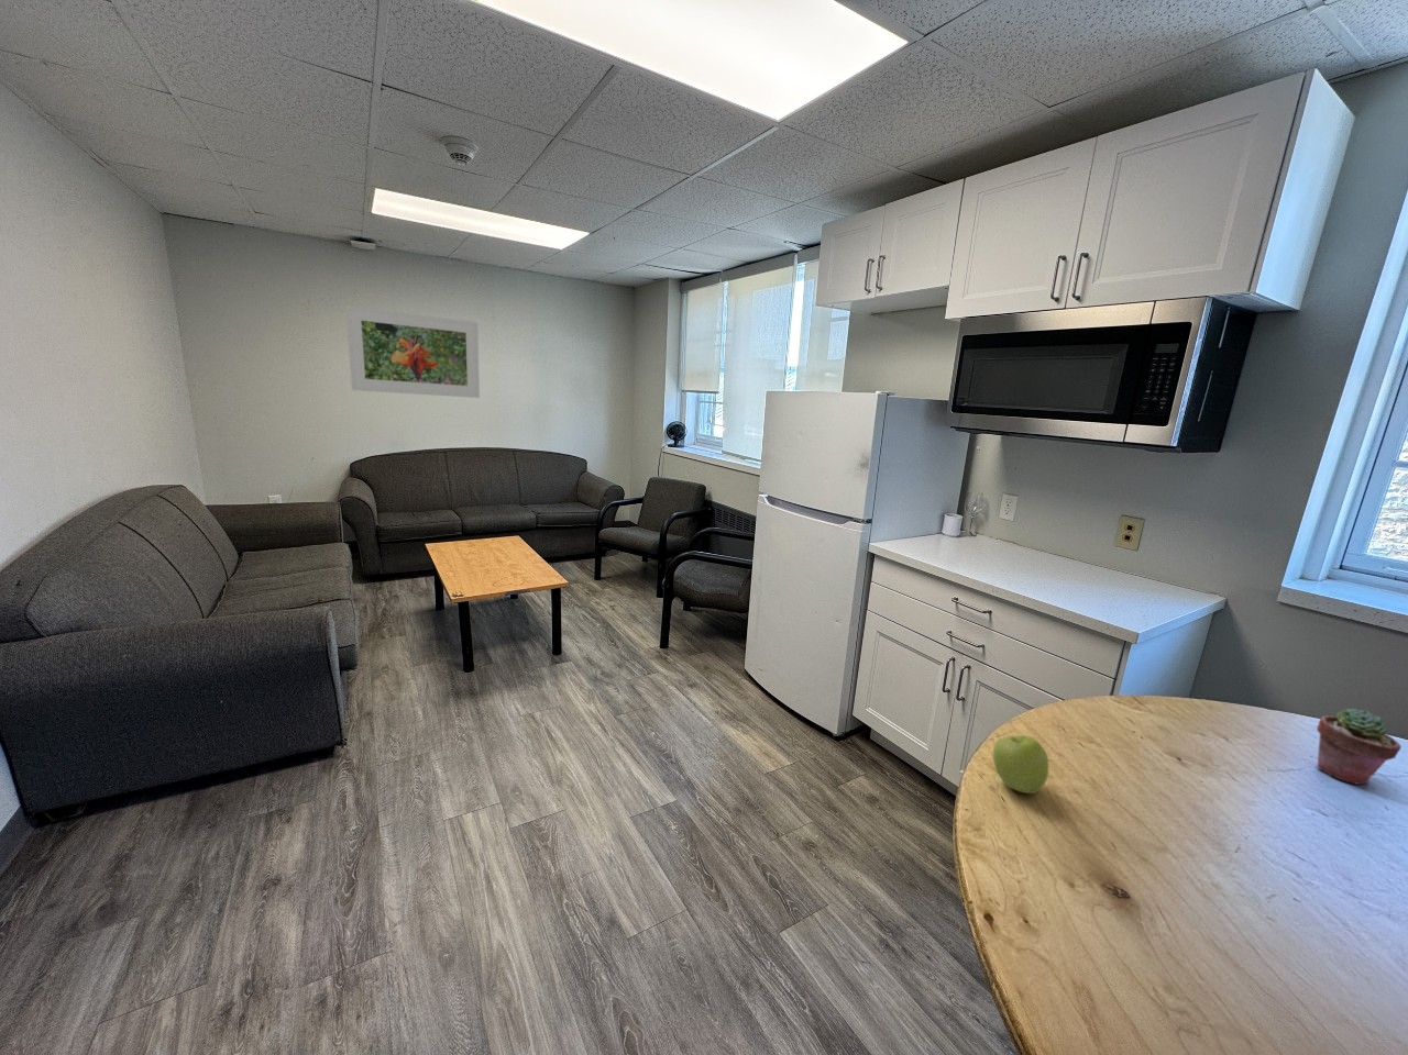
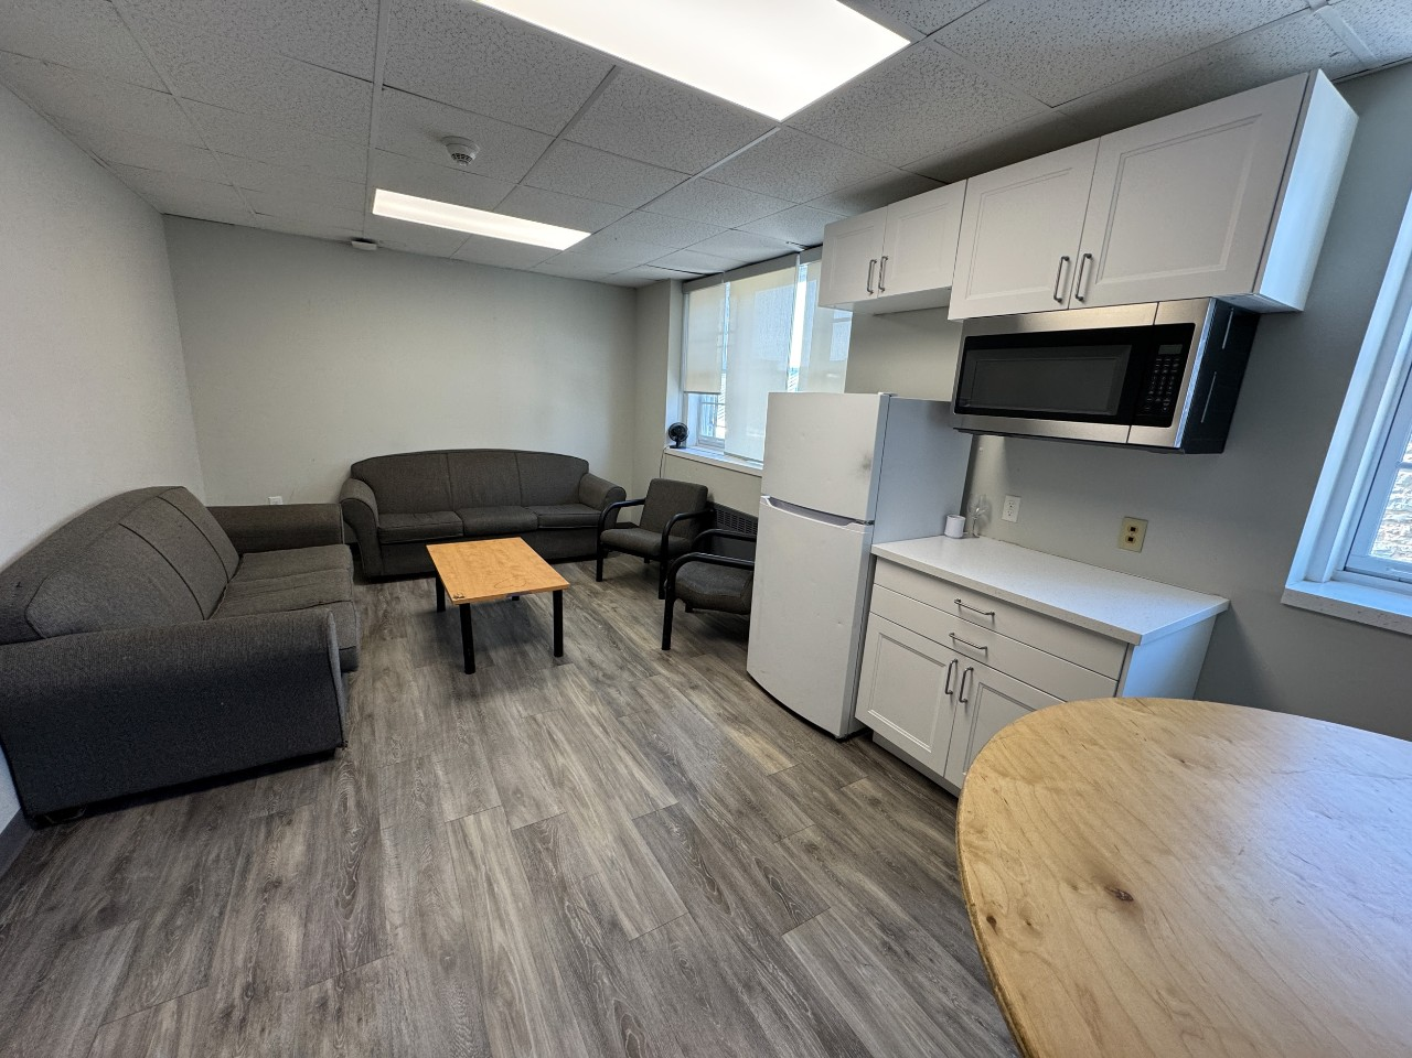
- apple (1020, 761)
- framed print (417, 355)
- potted succulent (1354, 742)
